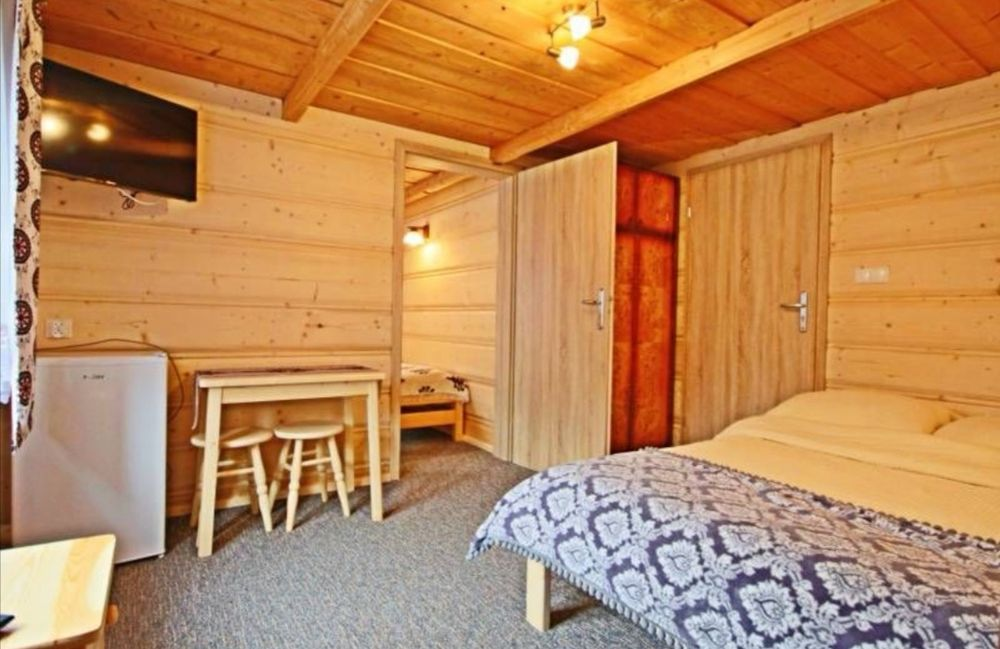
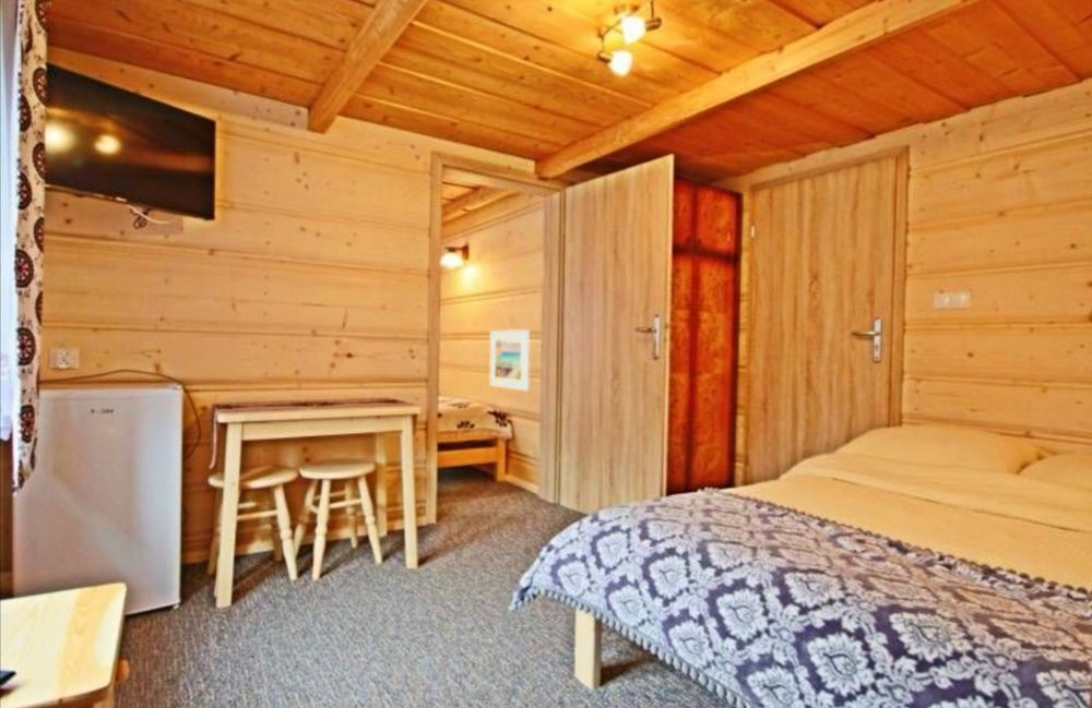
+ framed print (508, 359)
